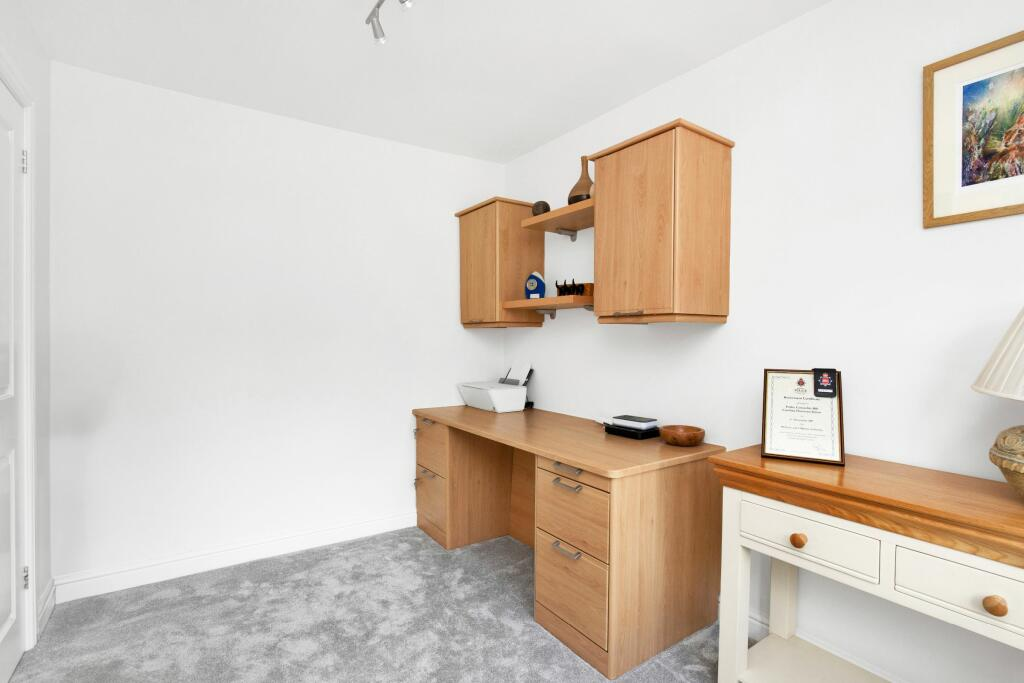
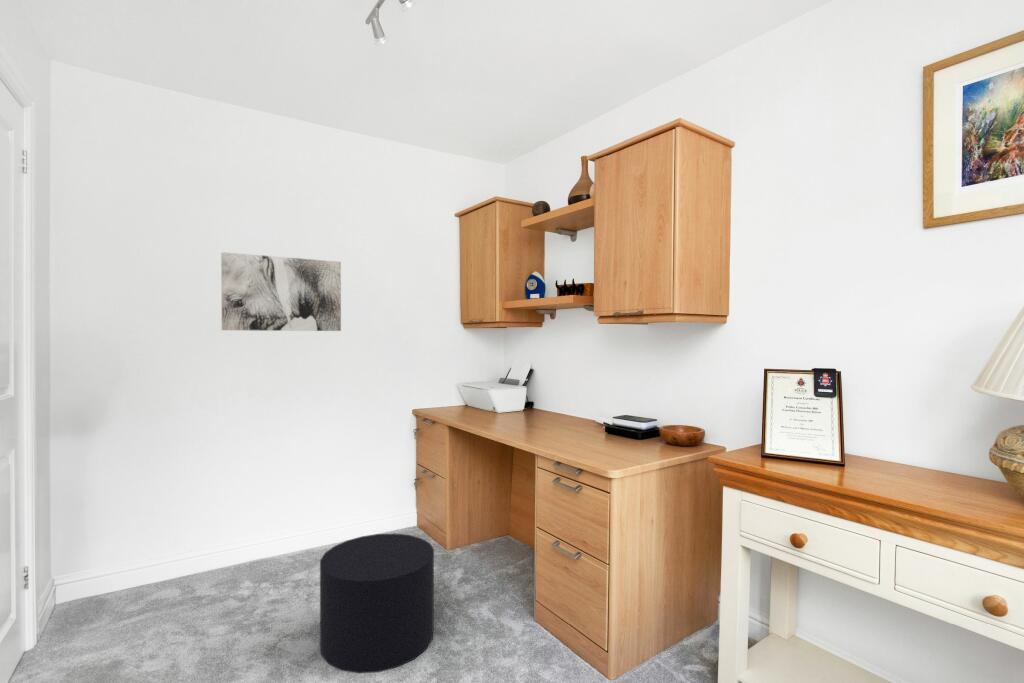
+ stool (378, 595)
+ wall art (284, 294)
